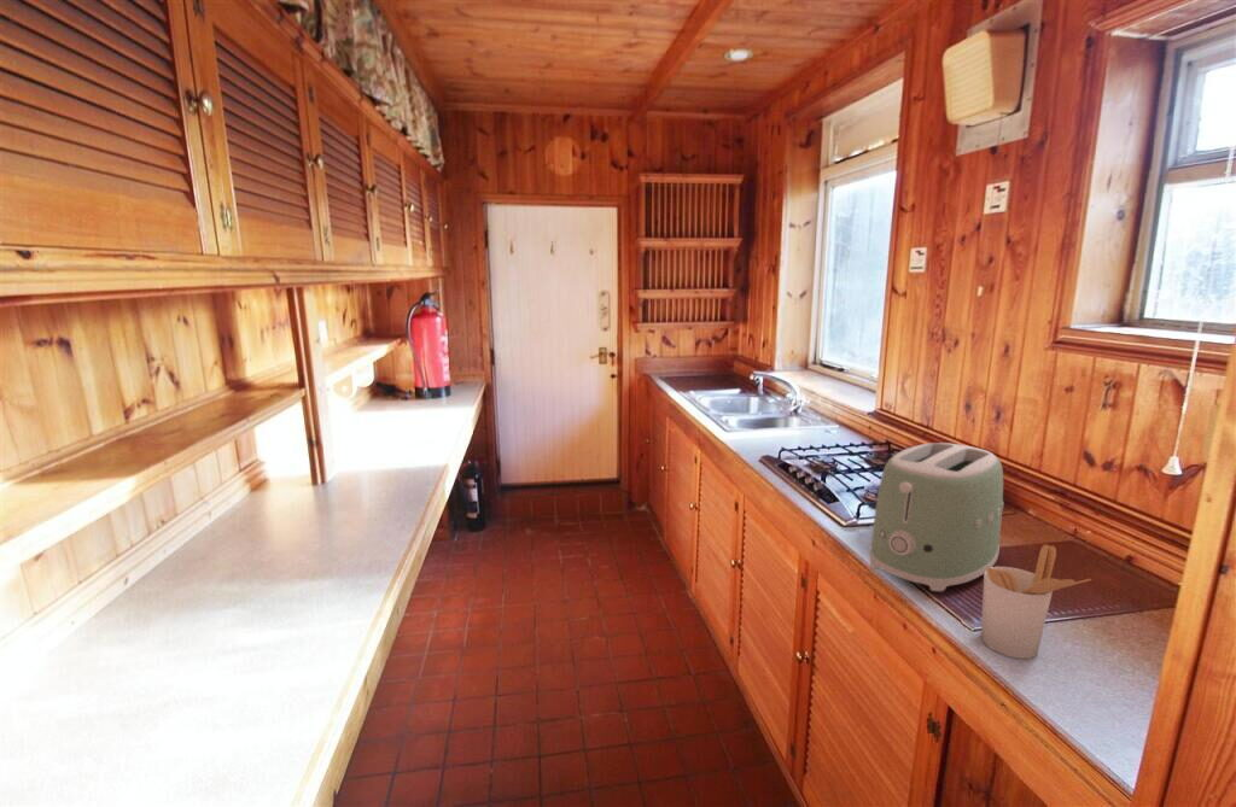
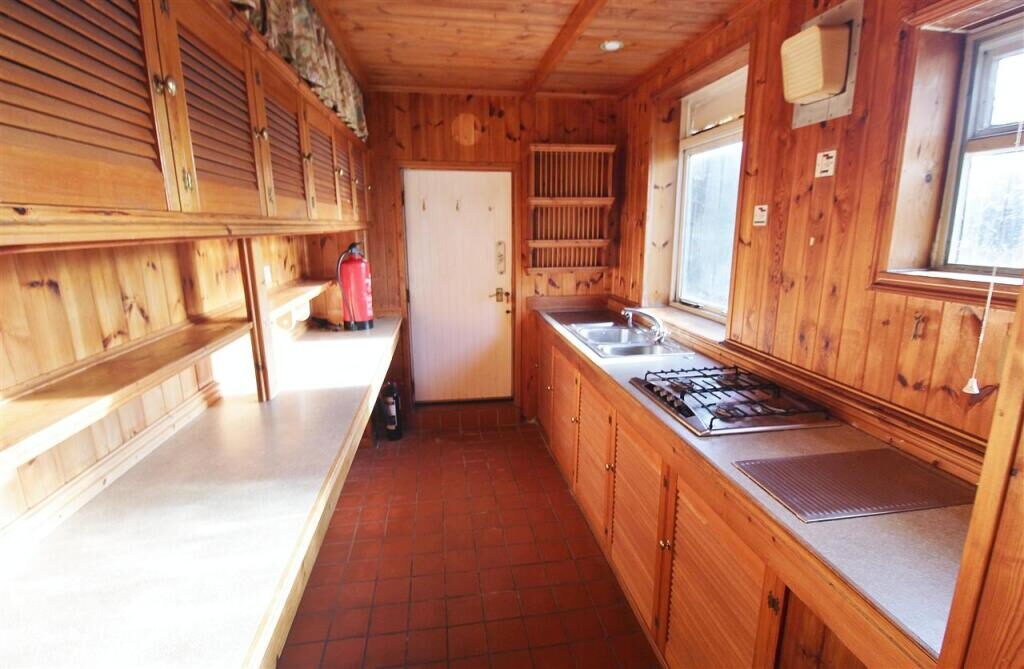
- toaster (939, 505)
- utensil holder (1028, 604)
